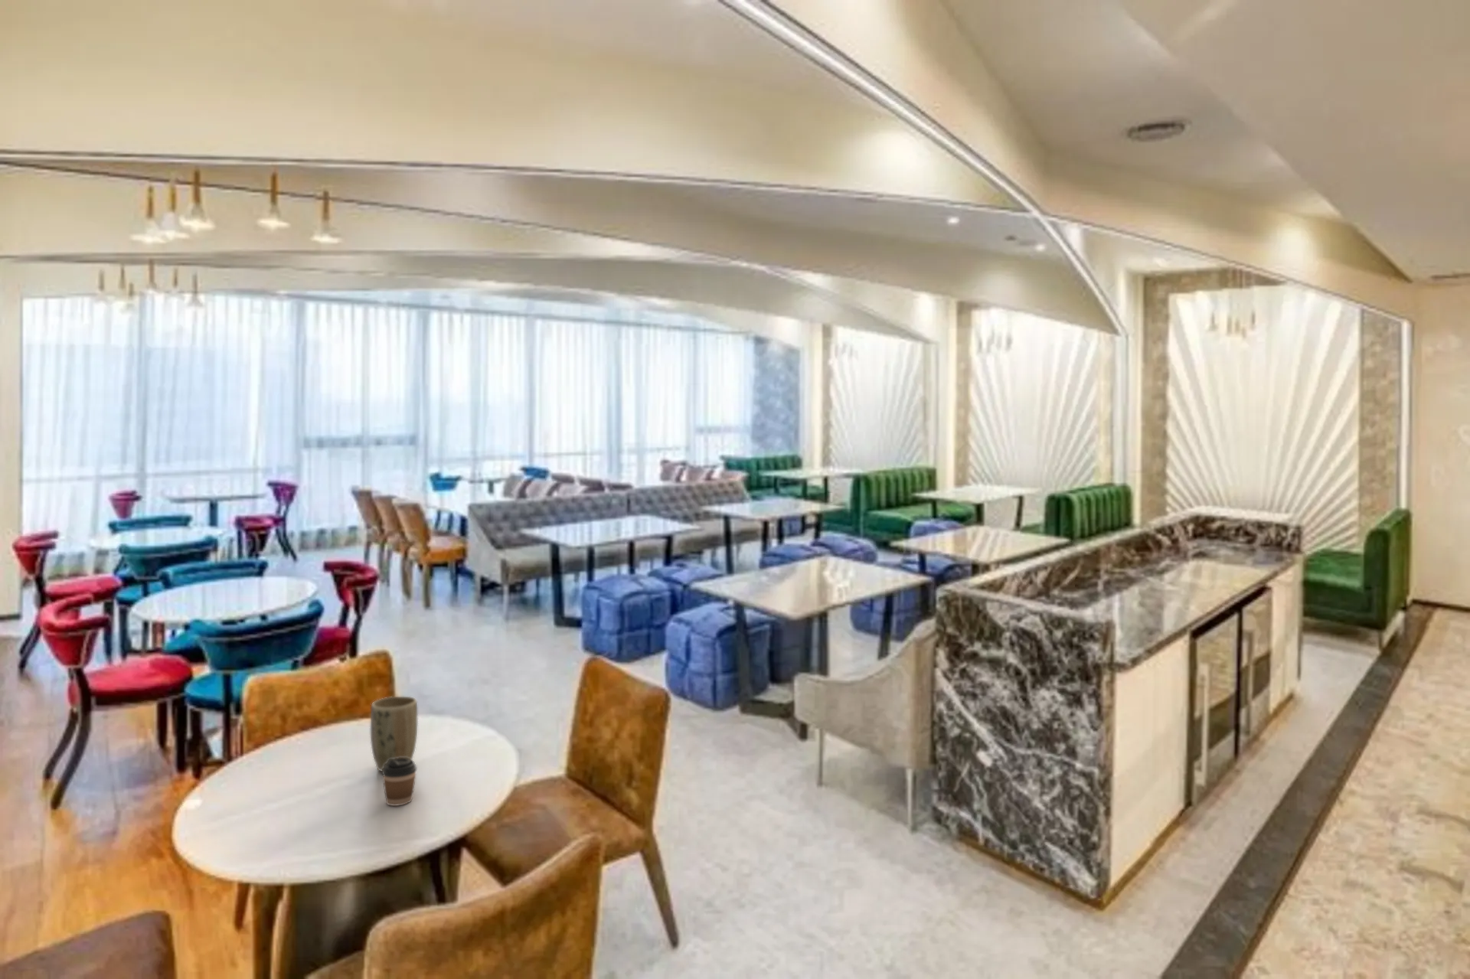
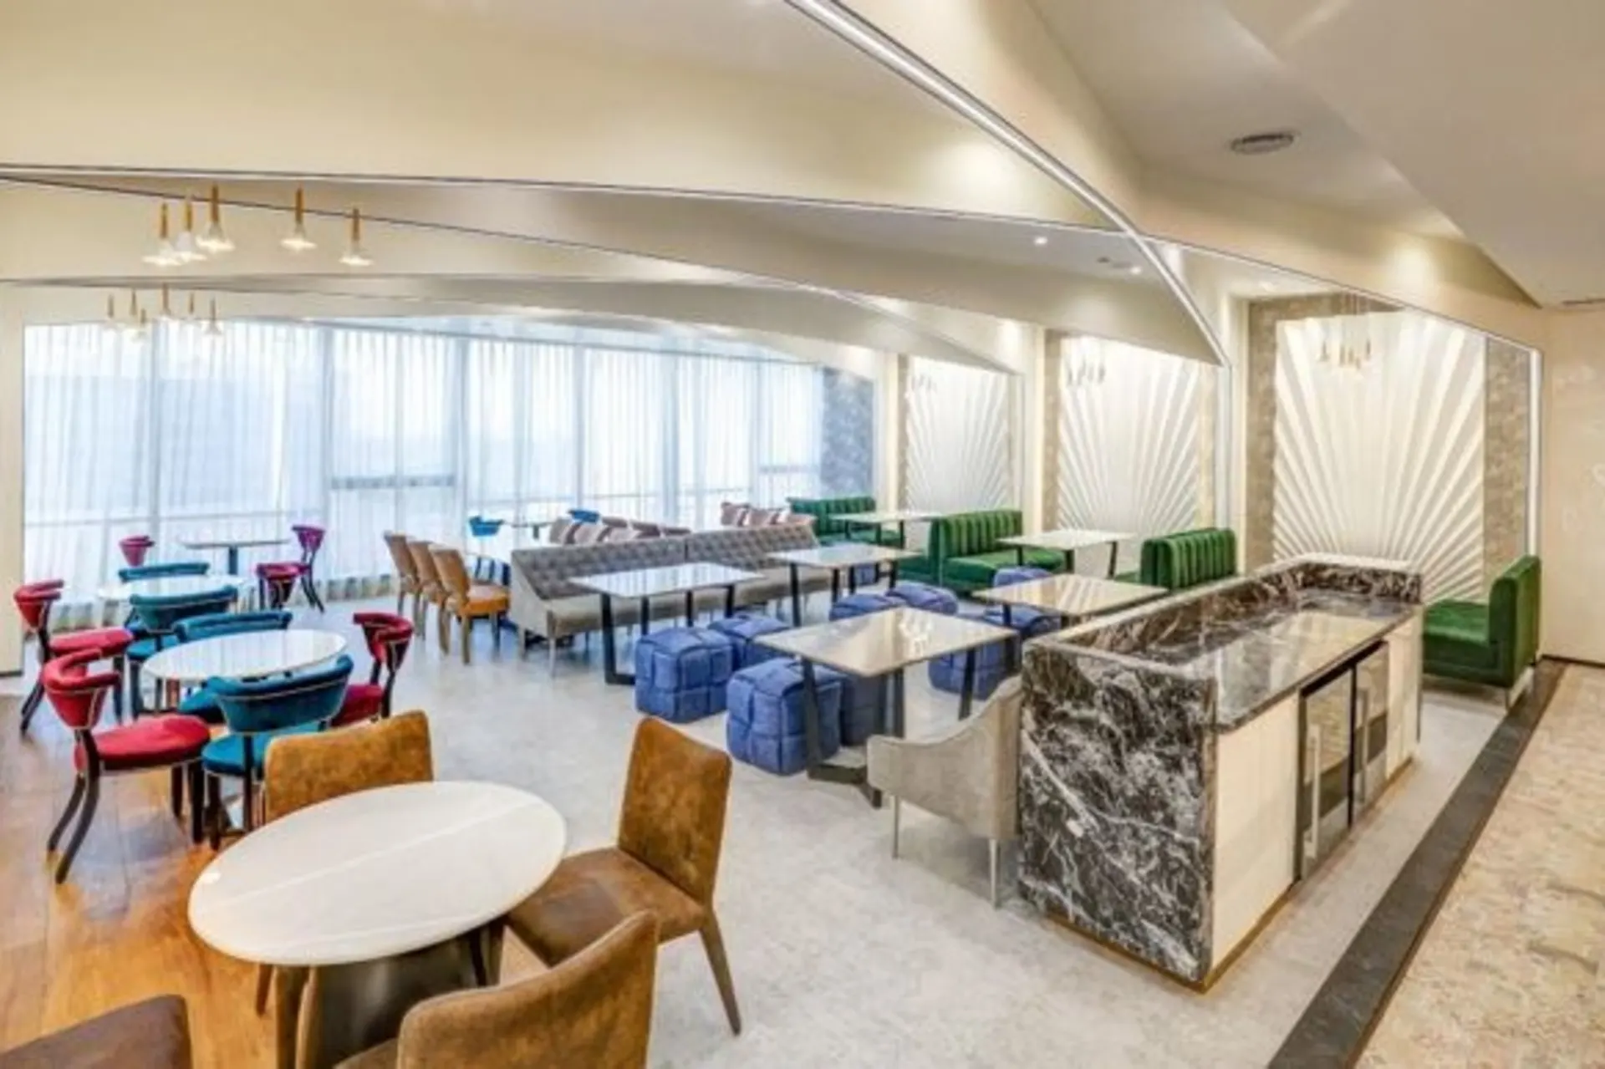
- coffee cup (399, 779)
- plant pot (393, 734)
